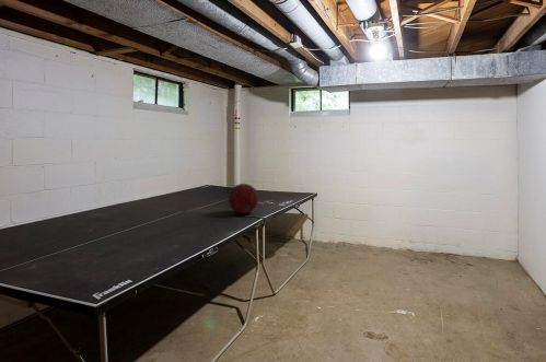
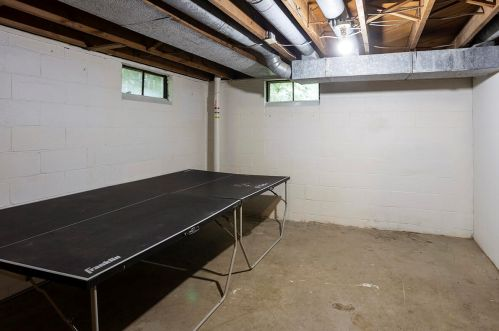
- ball (243, 198)
